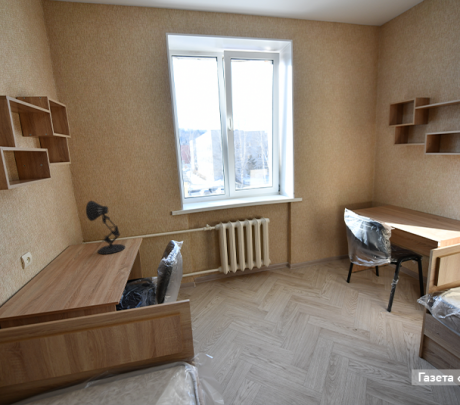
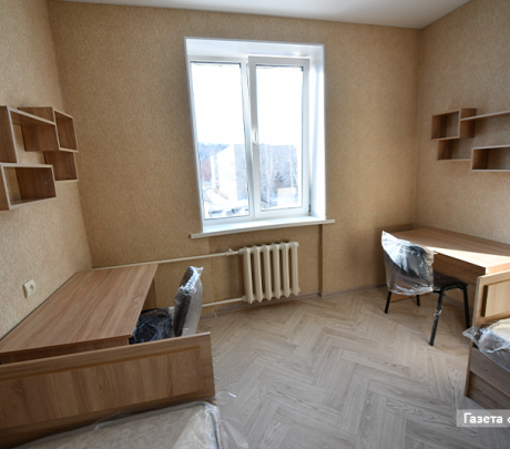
- desk lamp (107, 225)
